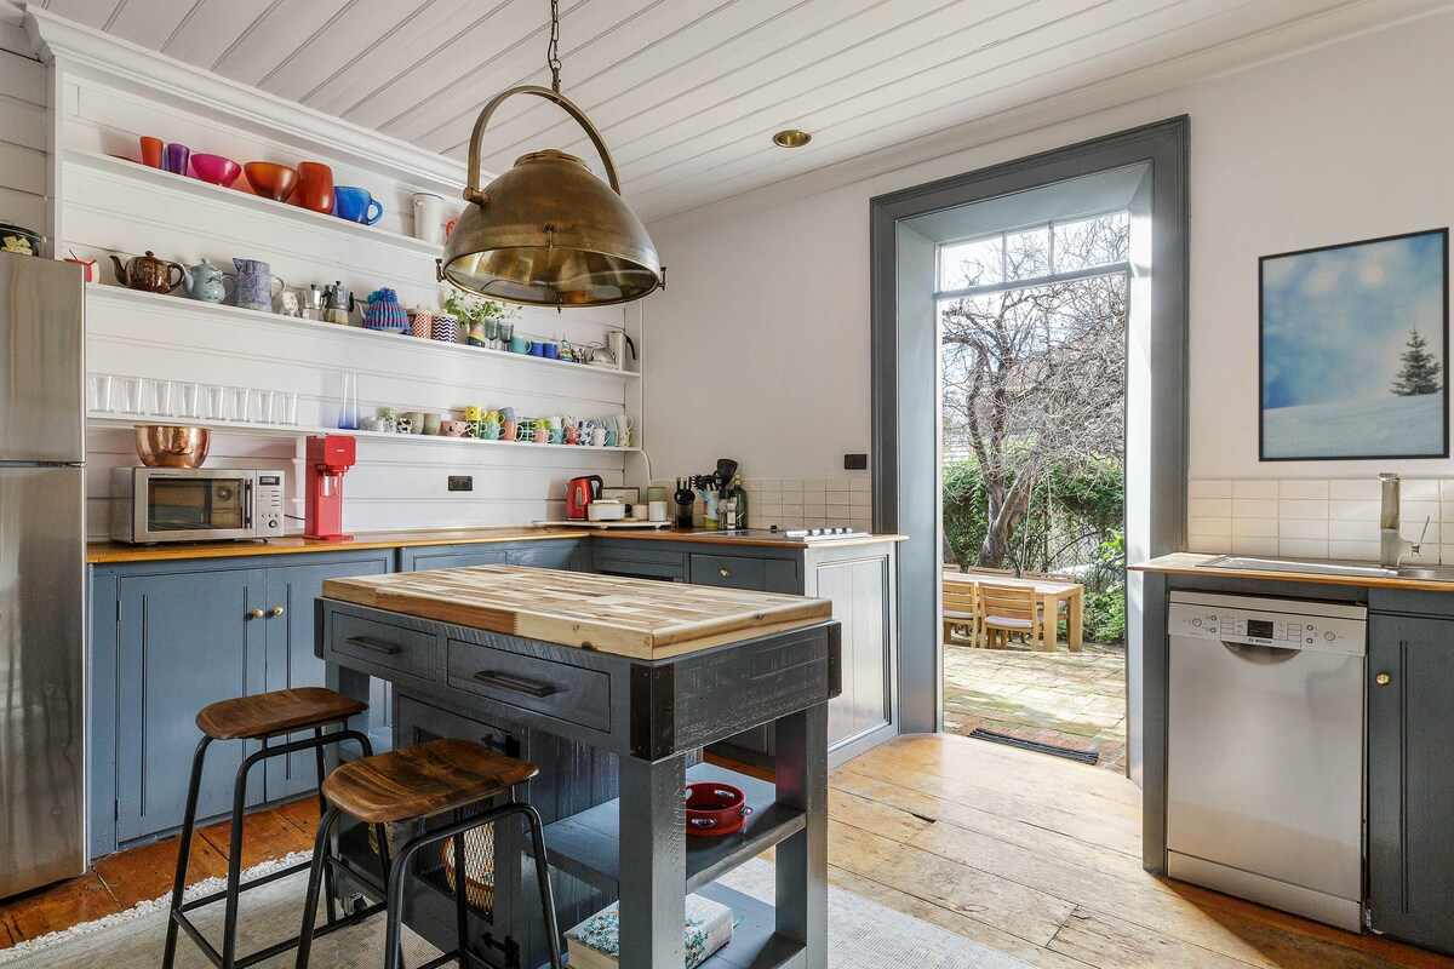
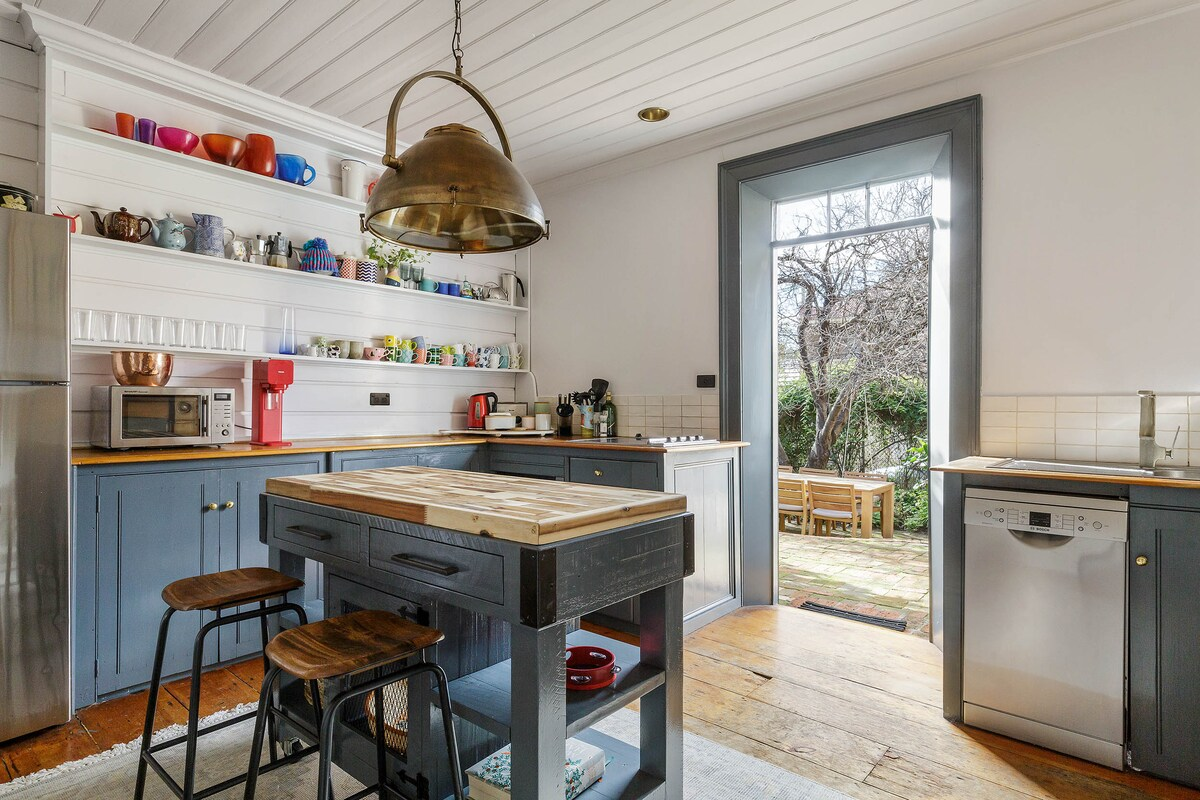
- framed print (1347, 351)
